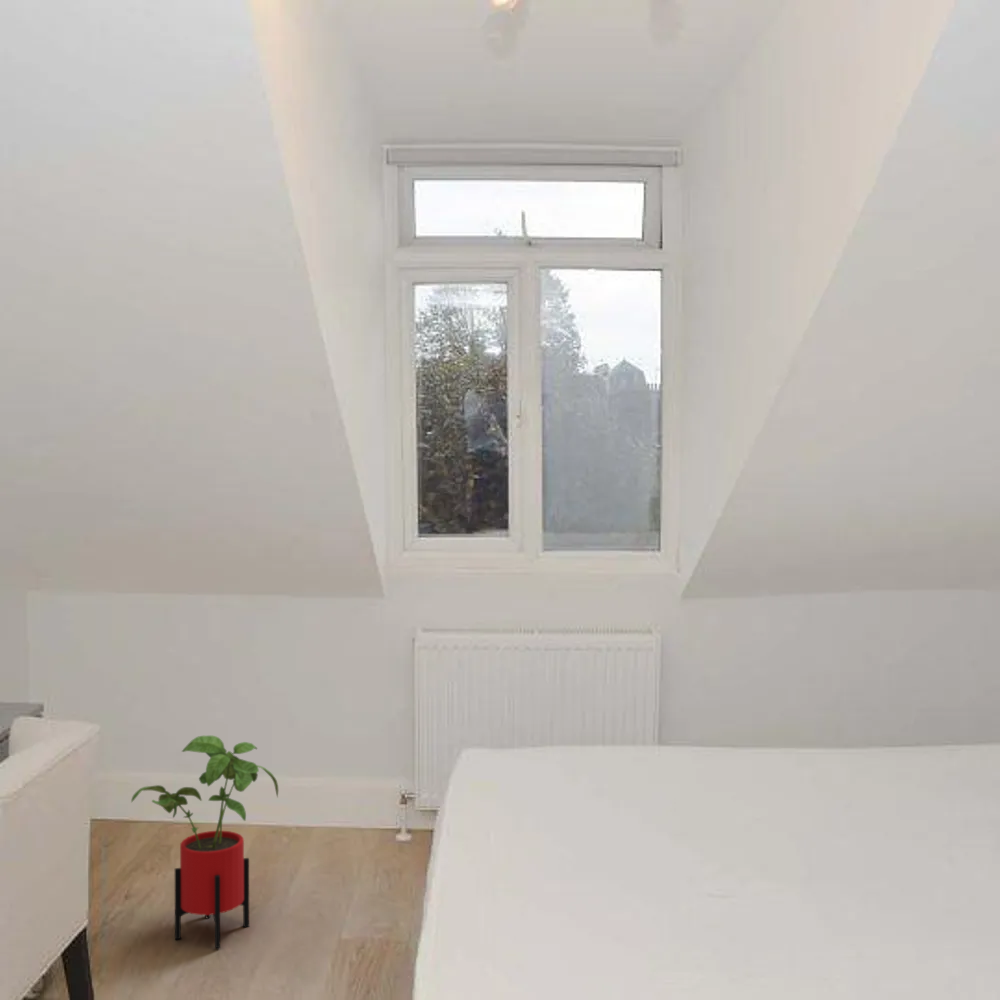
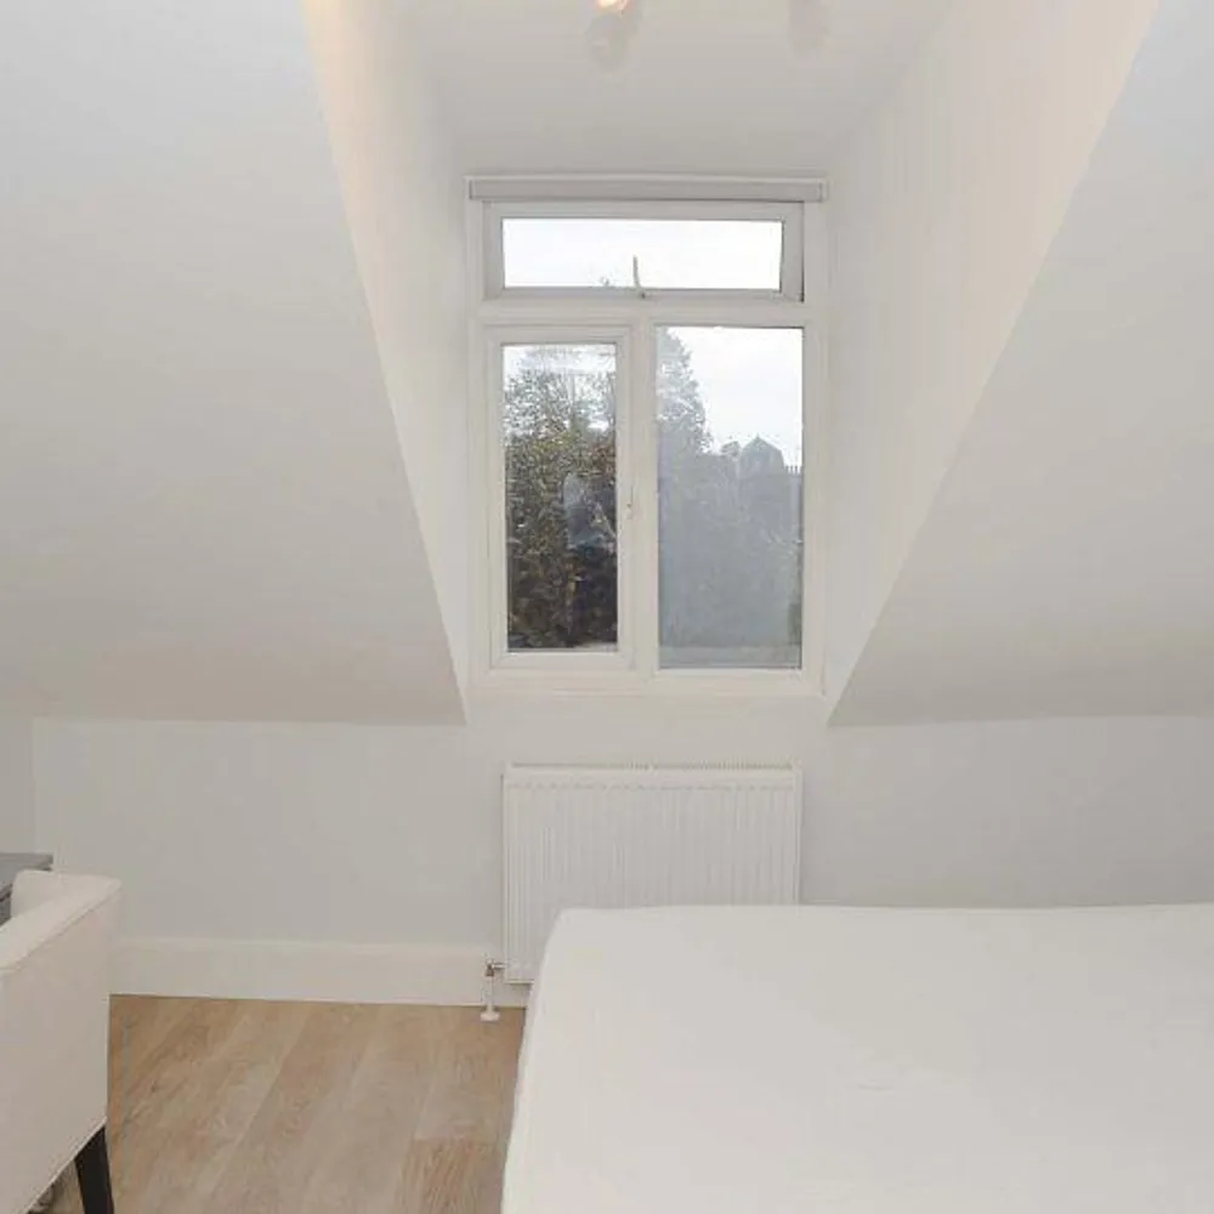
- house plant (209, 832)
